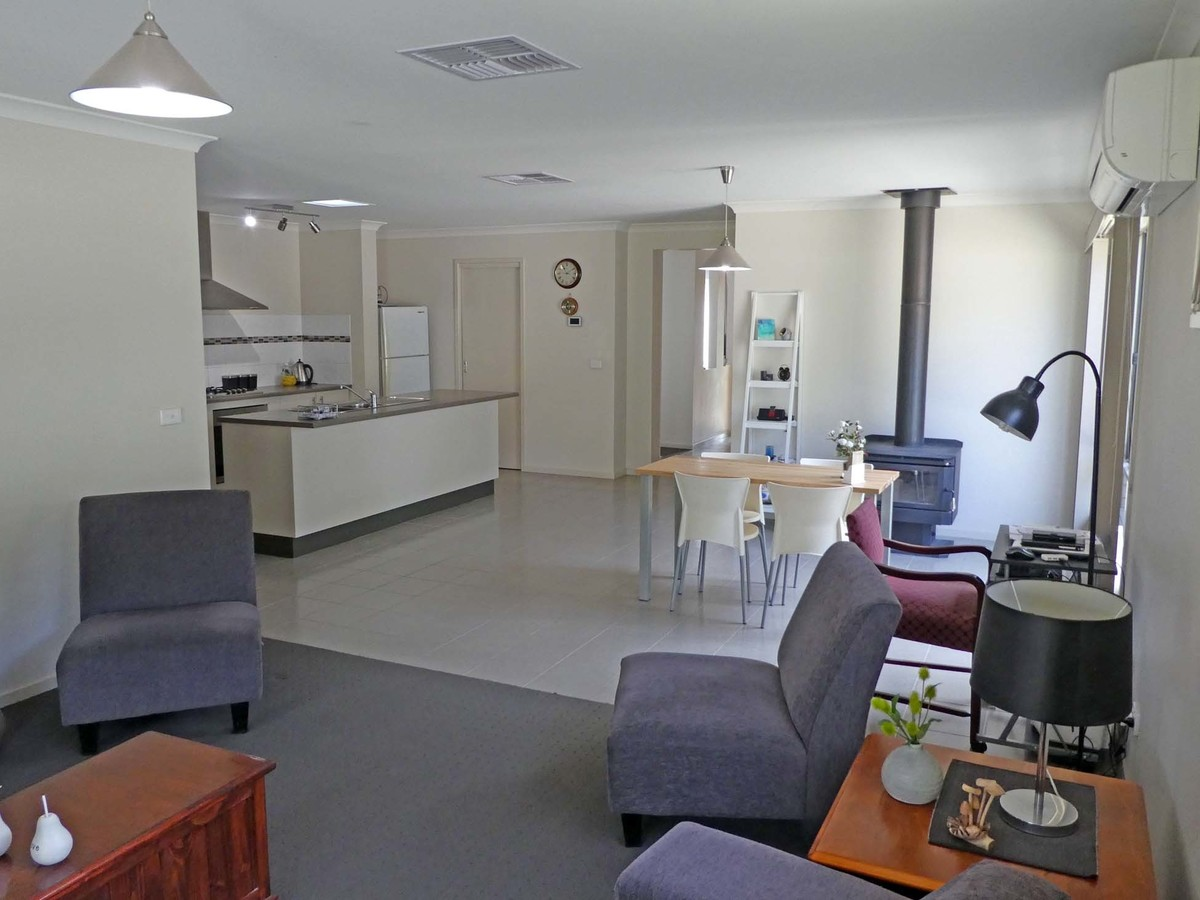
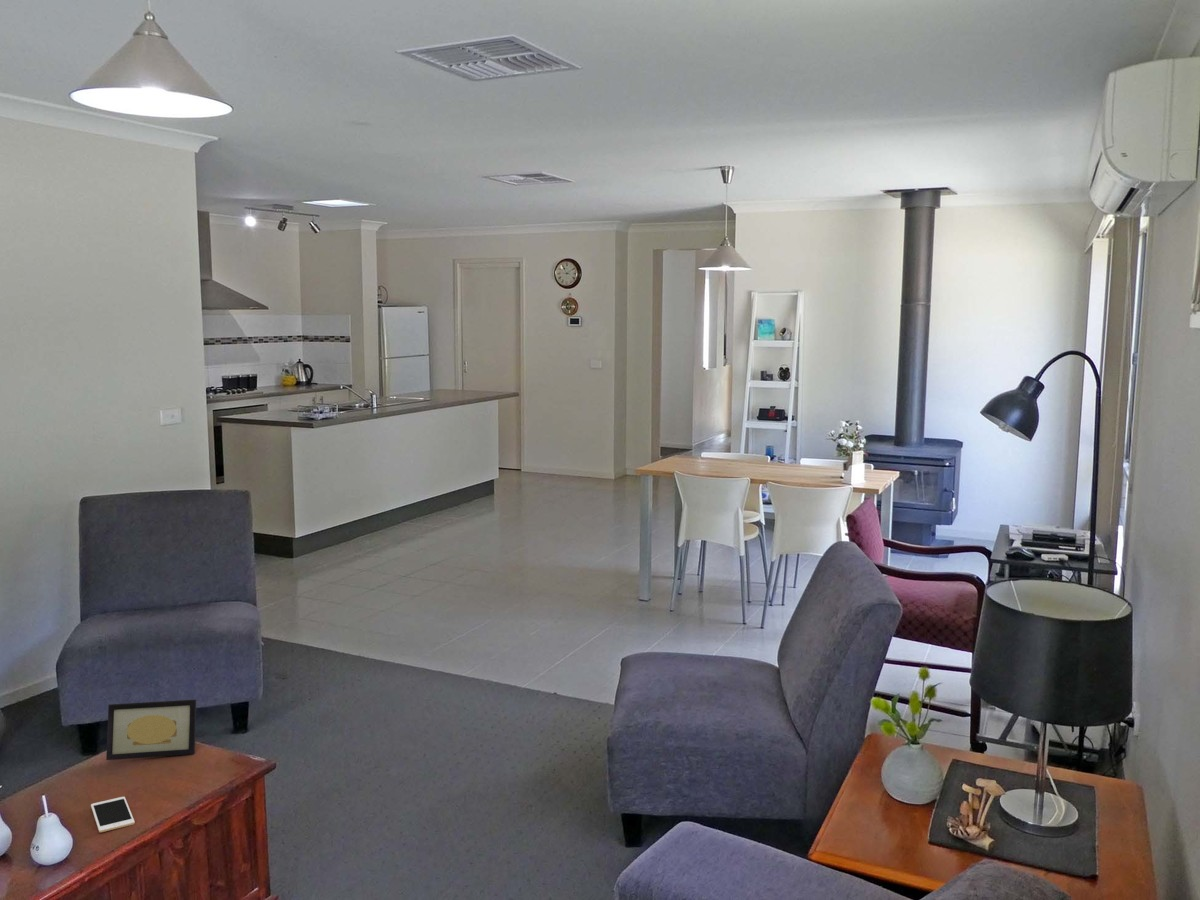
+ picture frame (153, 727)
+ cell phone (112, 813)
